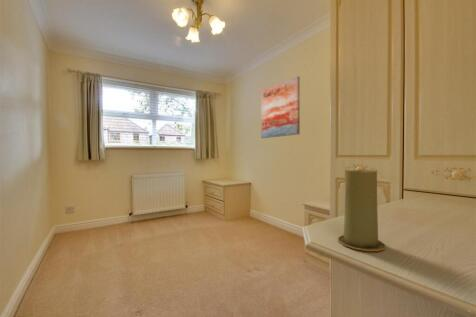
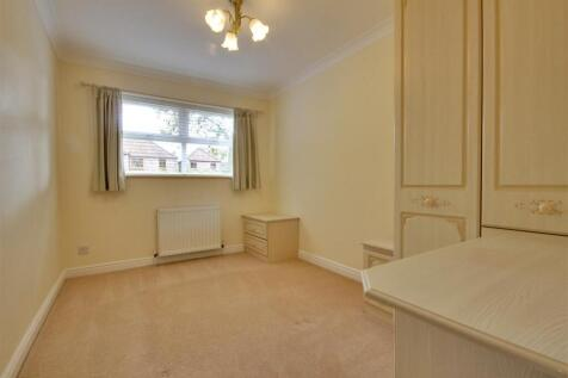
- wall art (278, 110)
- candle (360, 206)
